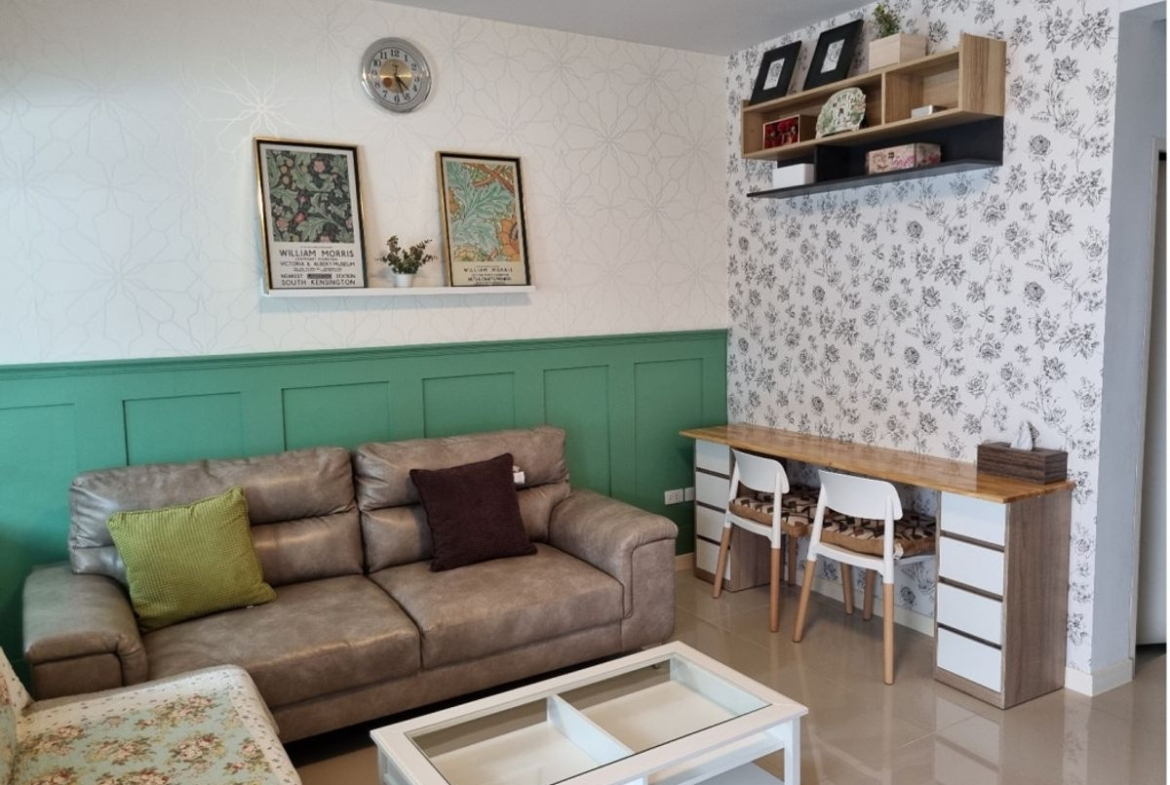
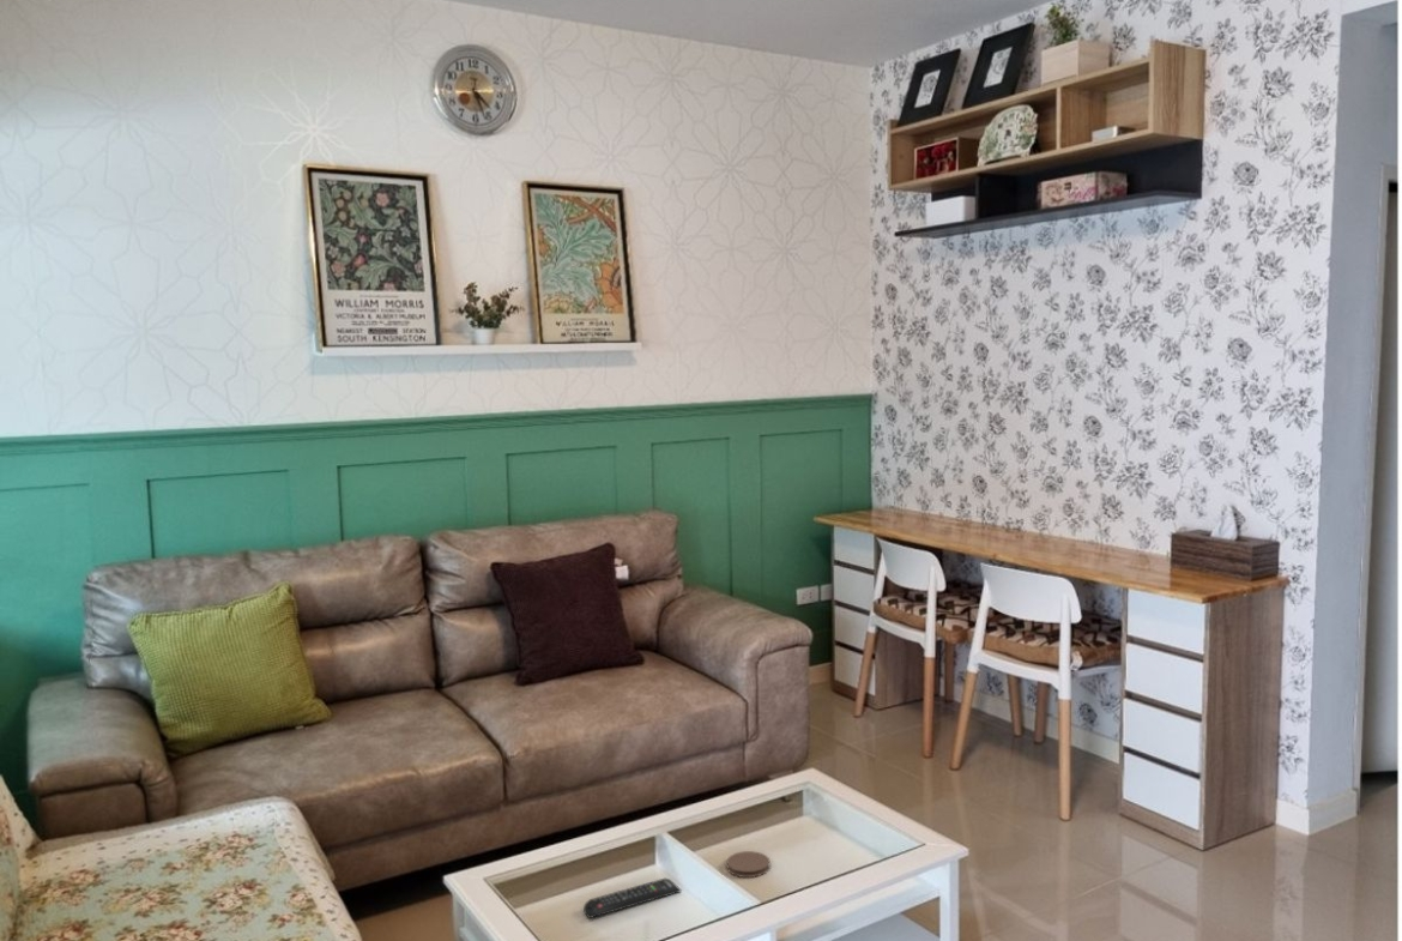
+ coaster (748, 863)
+ remote control (633, 897)
